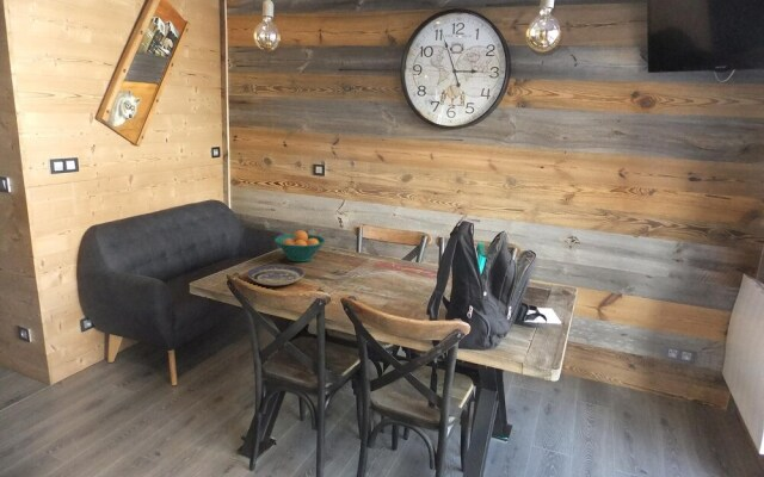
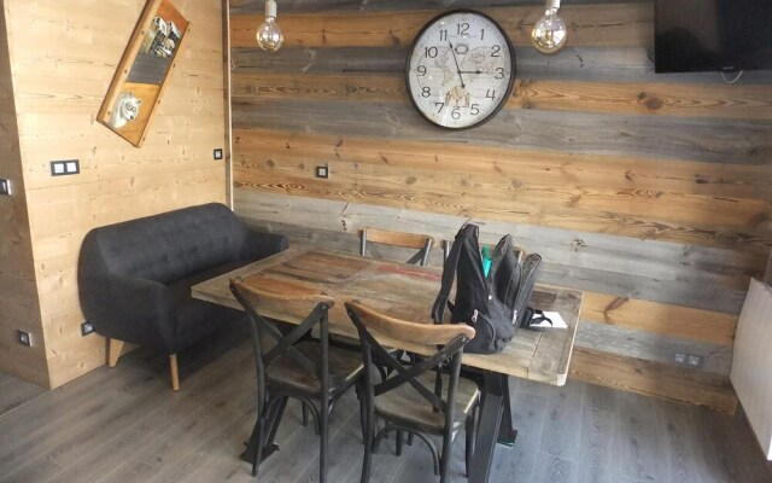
- fruit bowl (300, 244)
- plate (276, 277)
